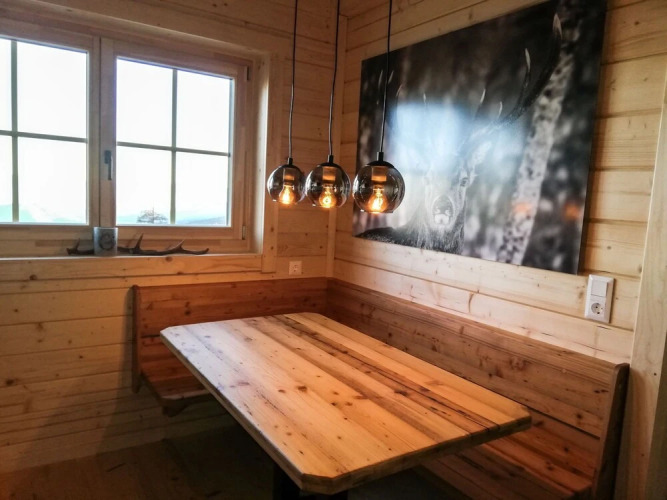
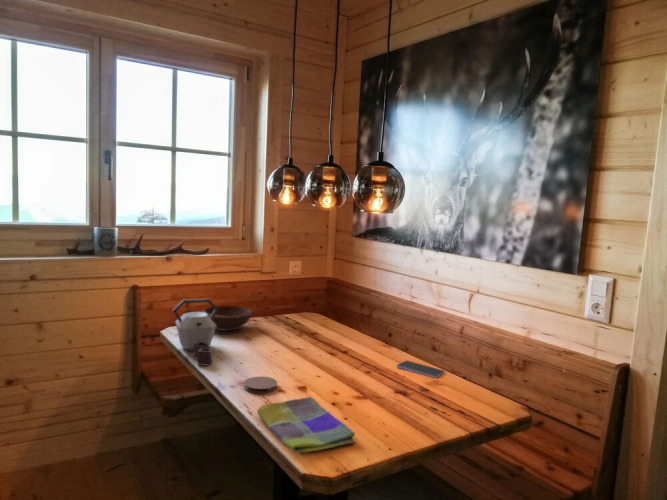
+ bowl (226, 319)
+ dish towel (303, 422)
+ kettle (199, 328)
+ coaster (260, 384)
+ smartphone (420, 369)
